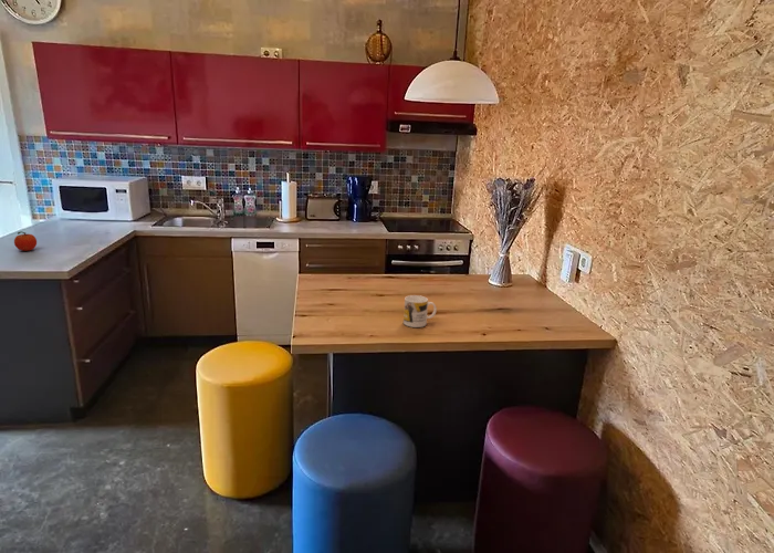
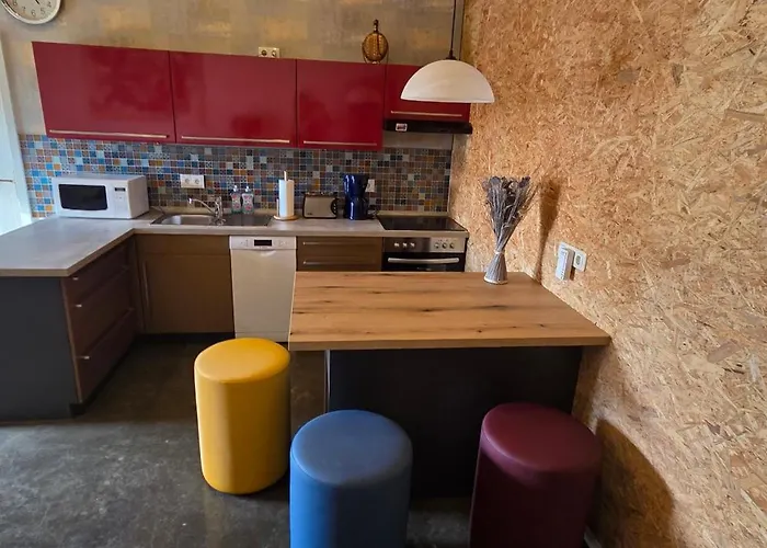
- mug (420, 311)
- fruit (25, 240)
